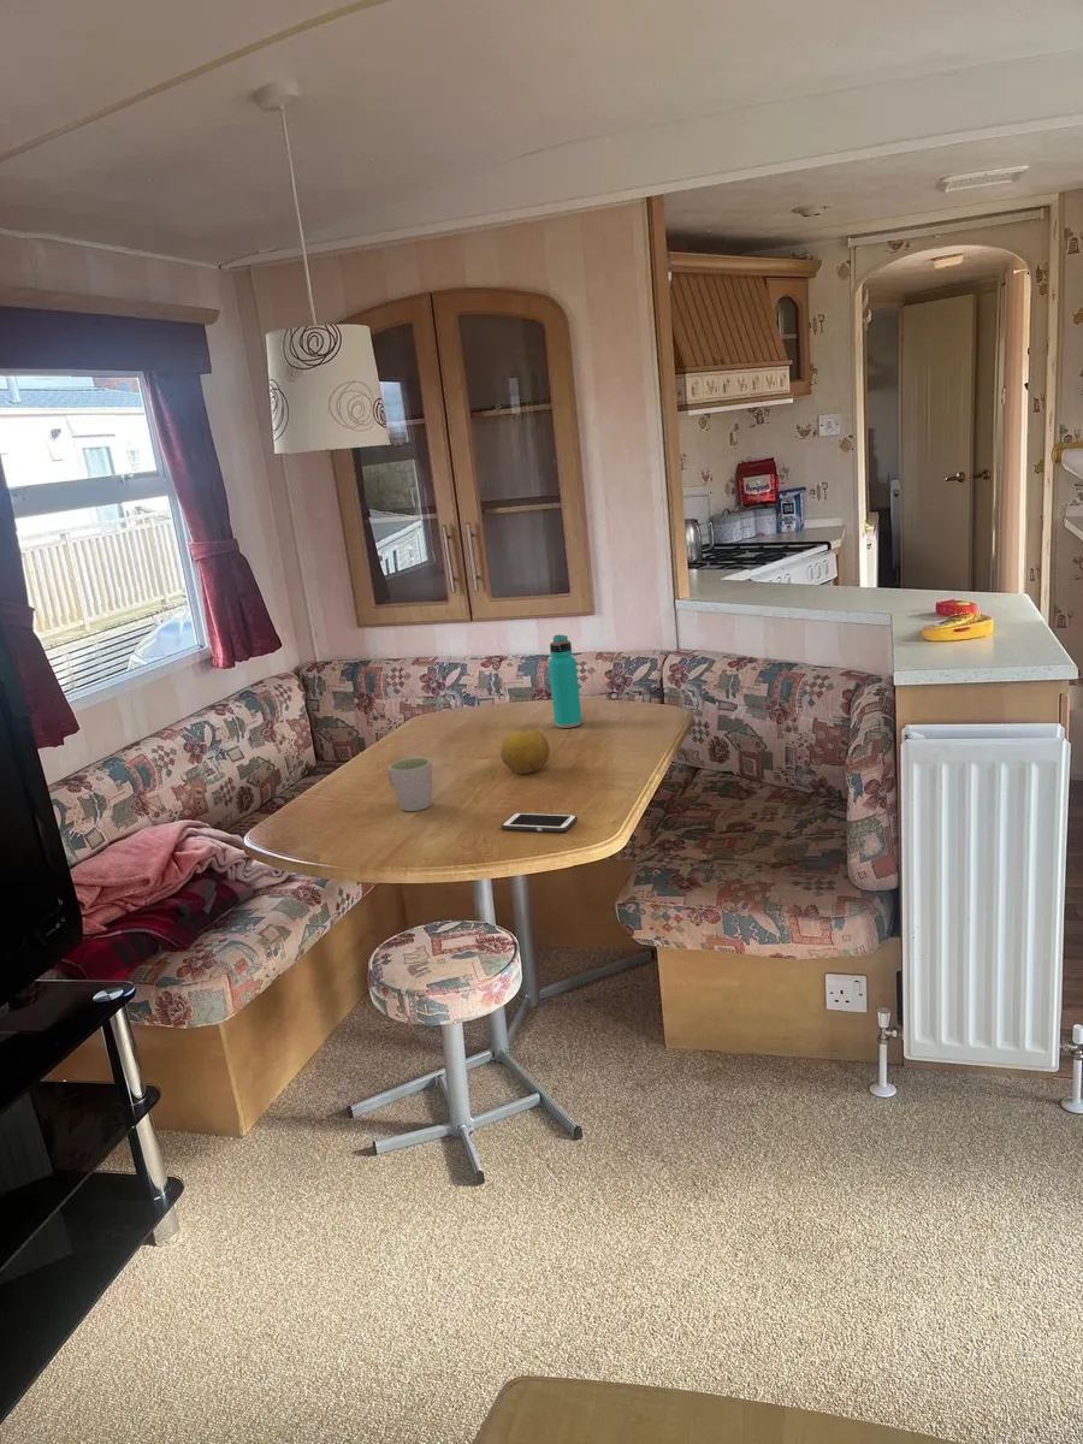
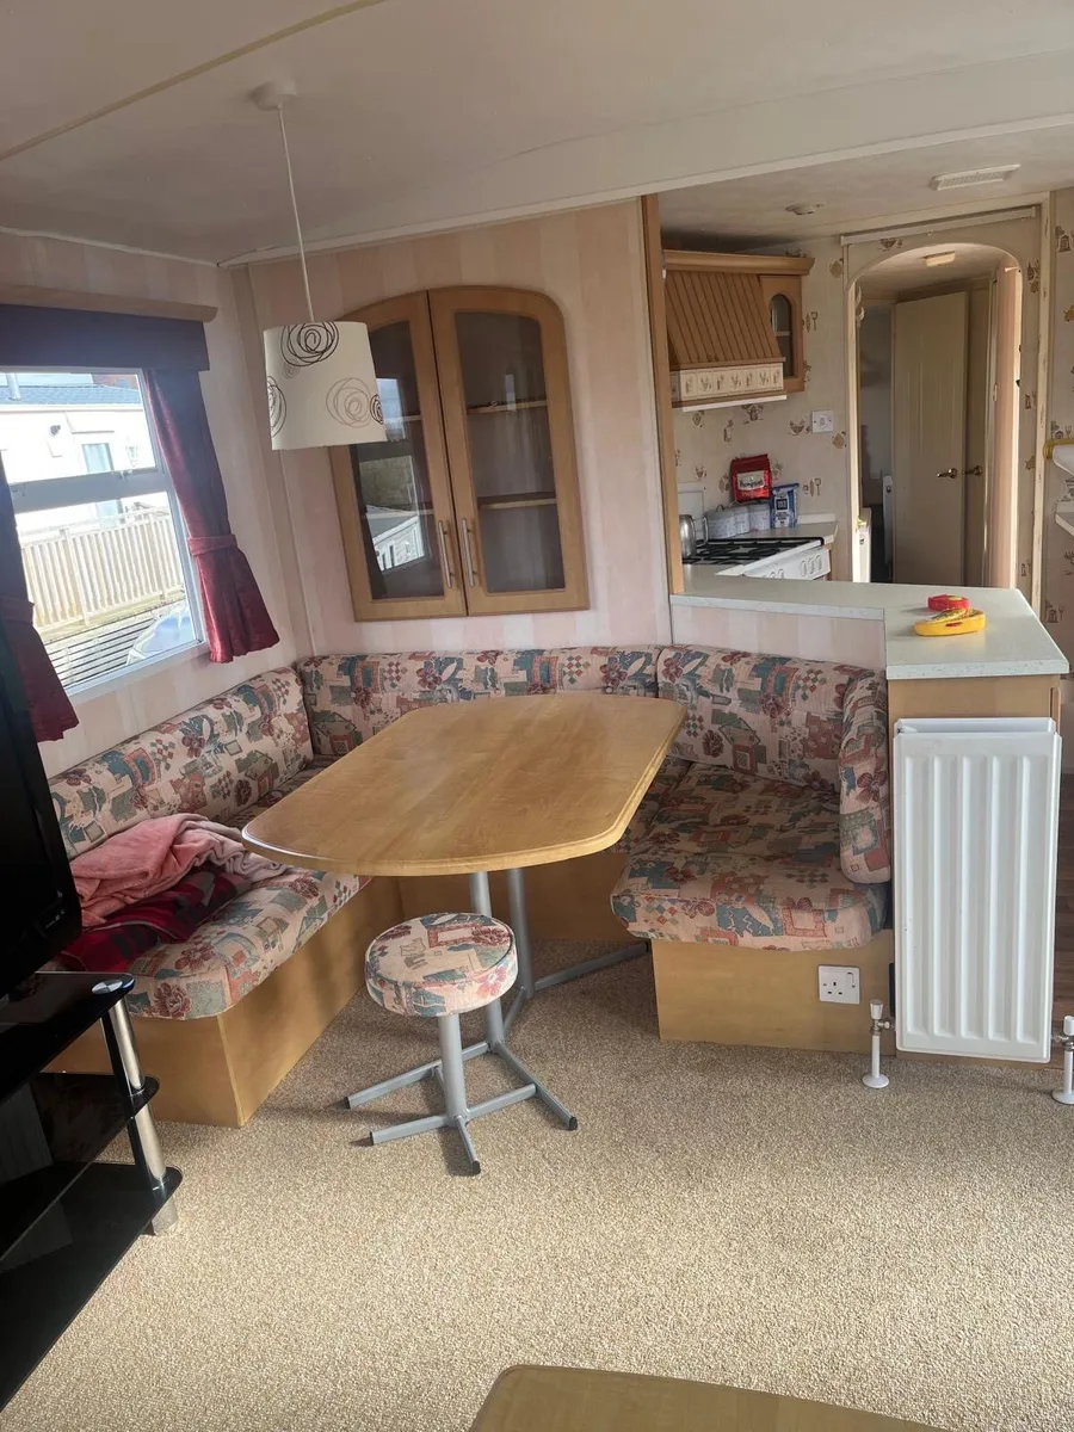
- water bottle (563, 680)
- fruit (525, 751)
- cell phone (539, 822)
- mug (407, 783)
